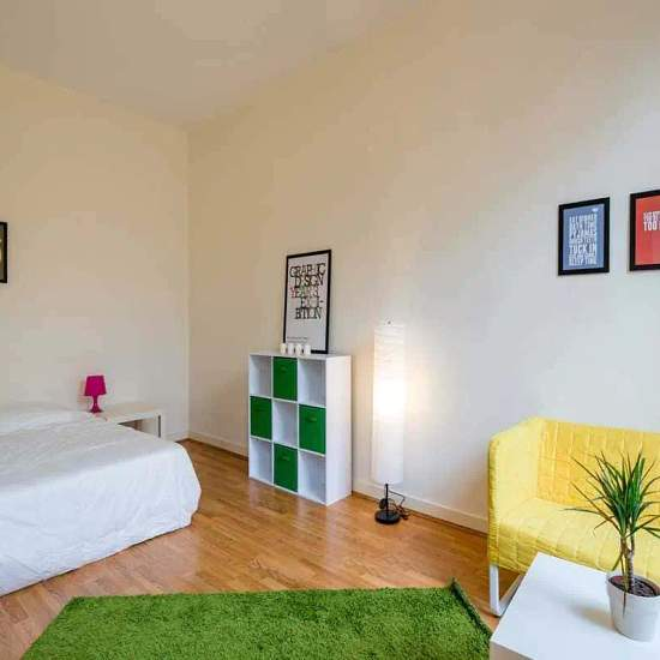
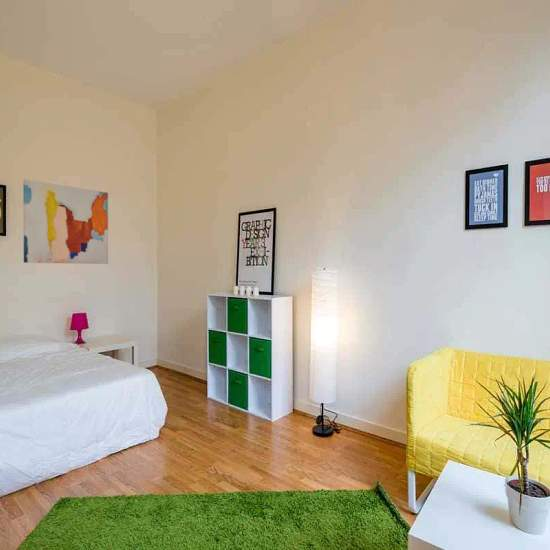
+ wall art (68, 225)
